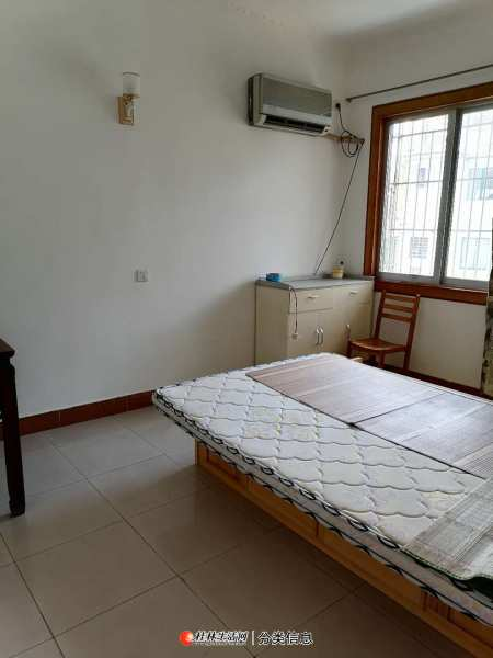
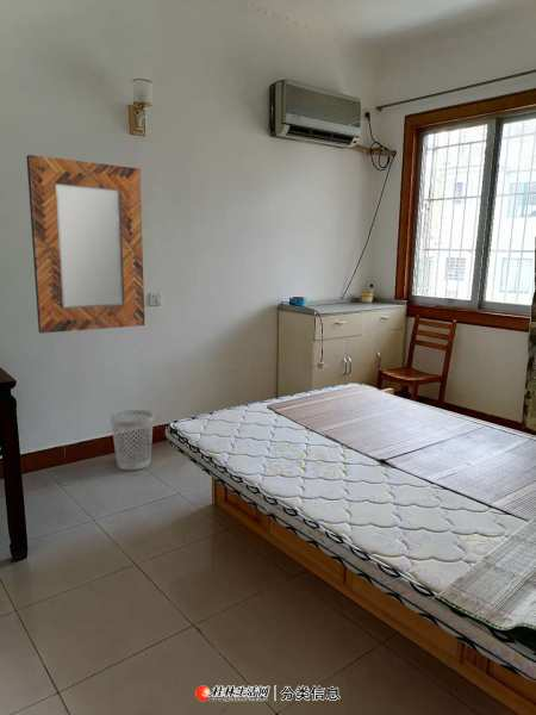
+ home mirror (91, 248)
+ wastebasket (132, 440)
